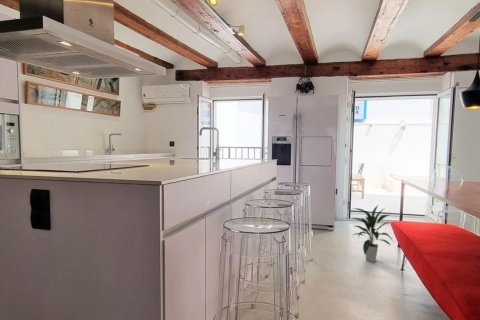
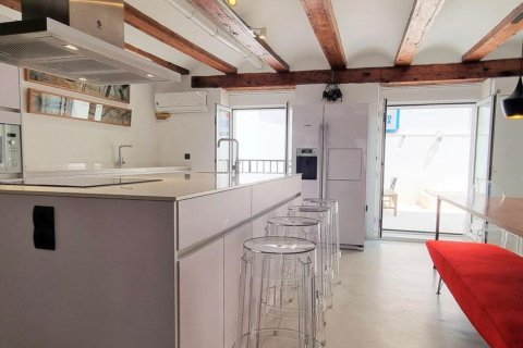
- indoor plant (371, 232)
